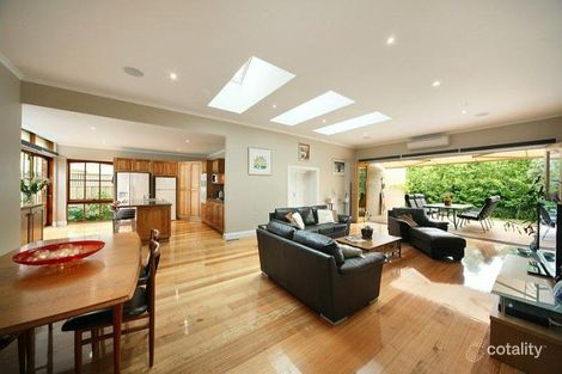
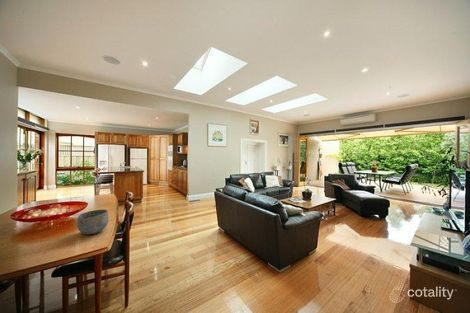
+ bowl (93, 222)
